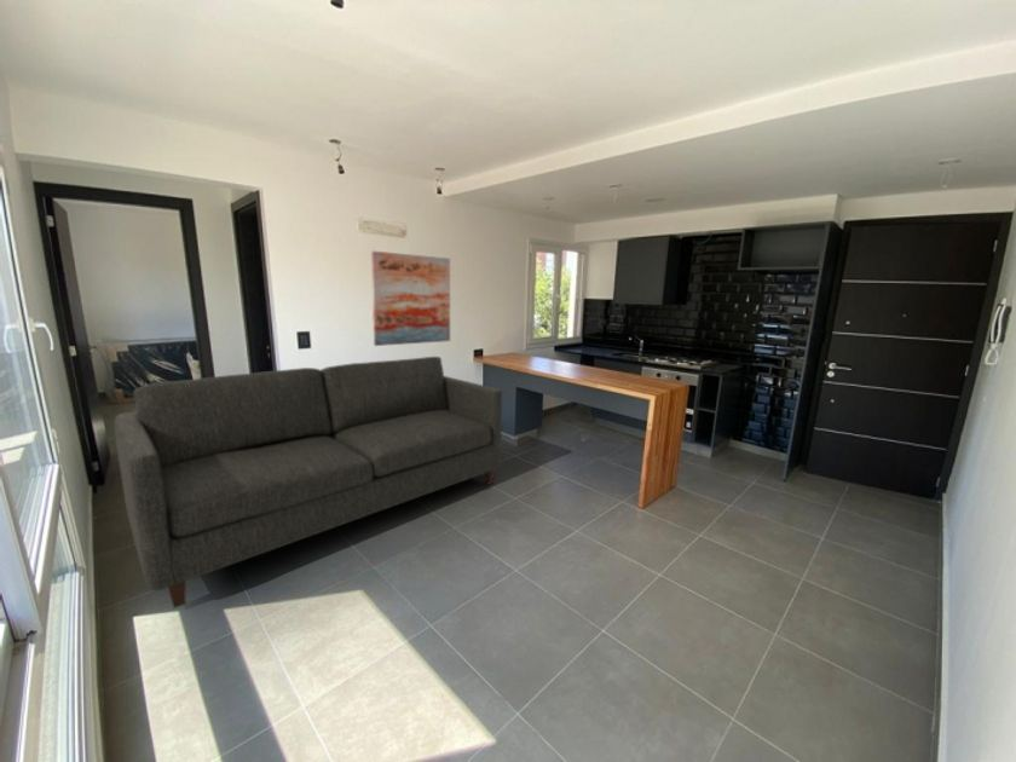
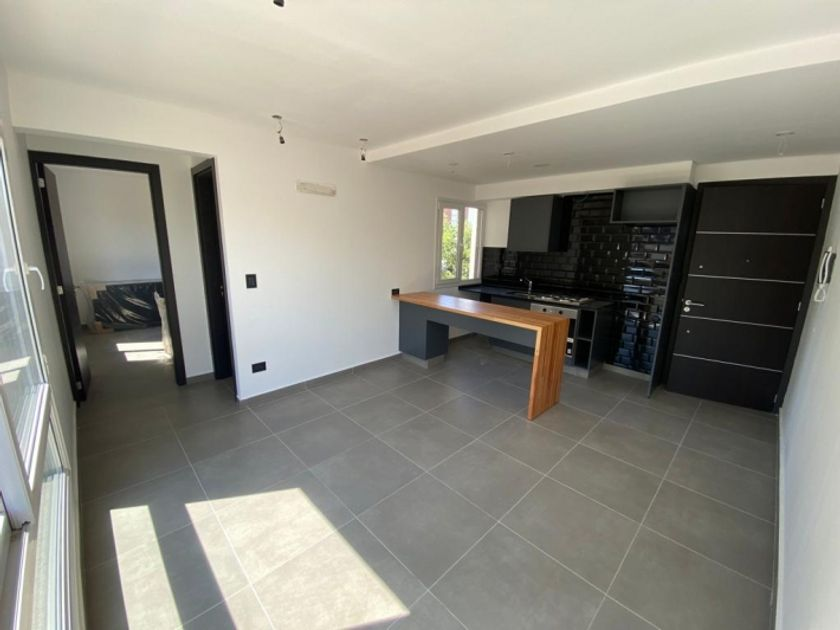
- wall art (414, 299)
- sofa (341, 440)
